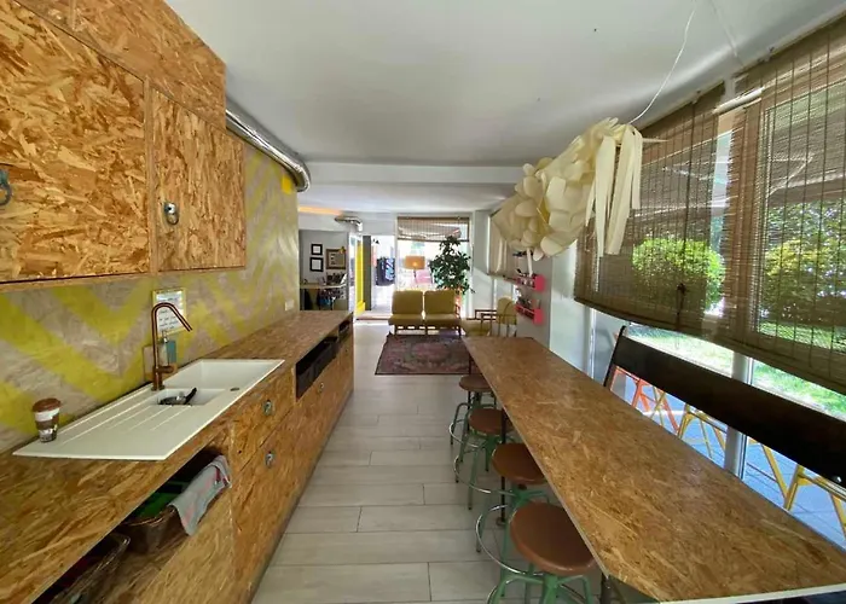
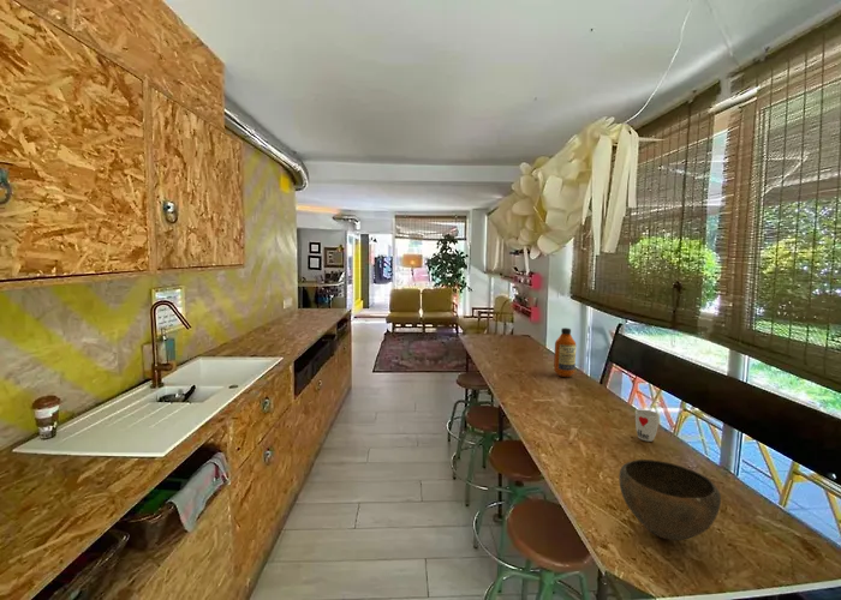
+ bottle (565, 352)
+ bowl (666, 505)
+ cup (646, 425)
